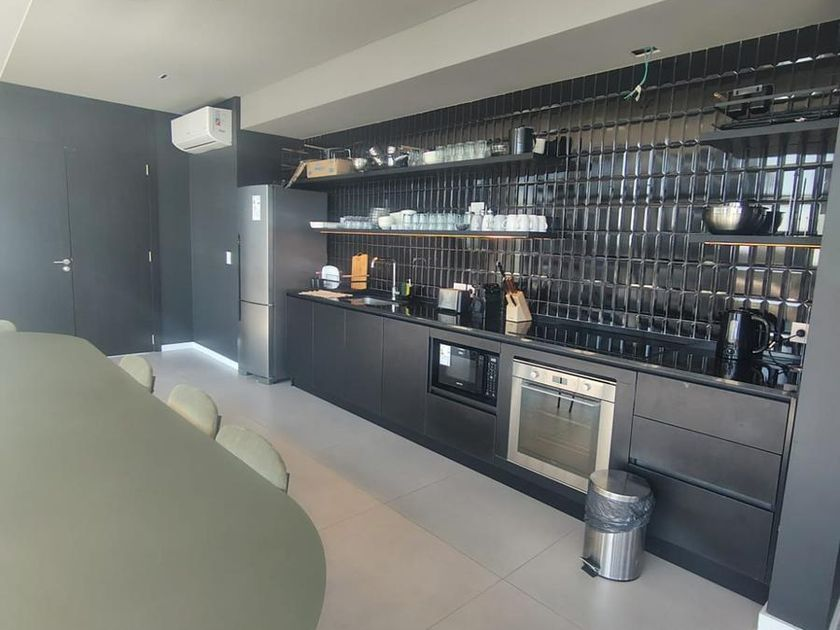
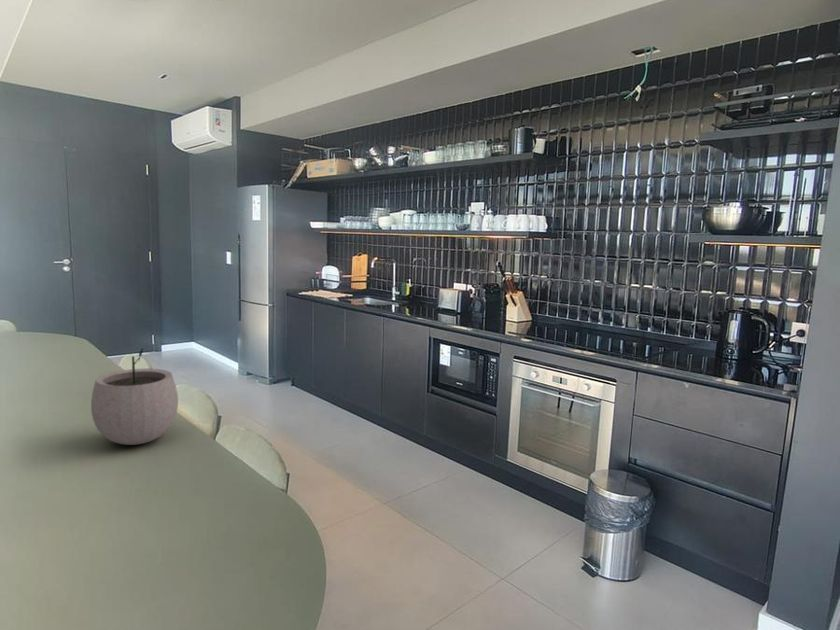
+ plant pot (135, 394)
